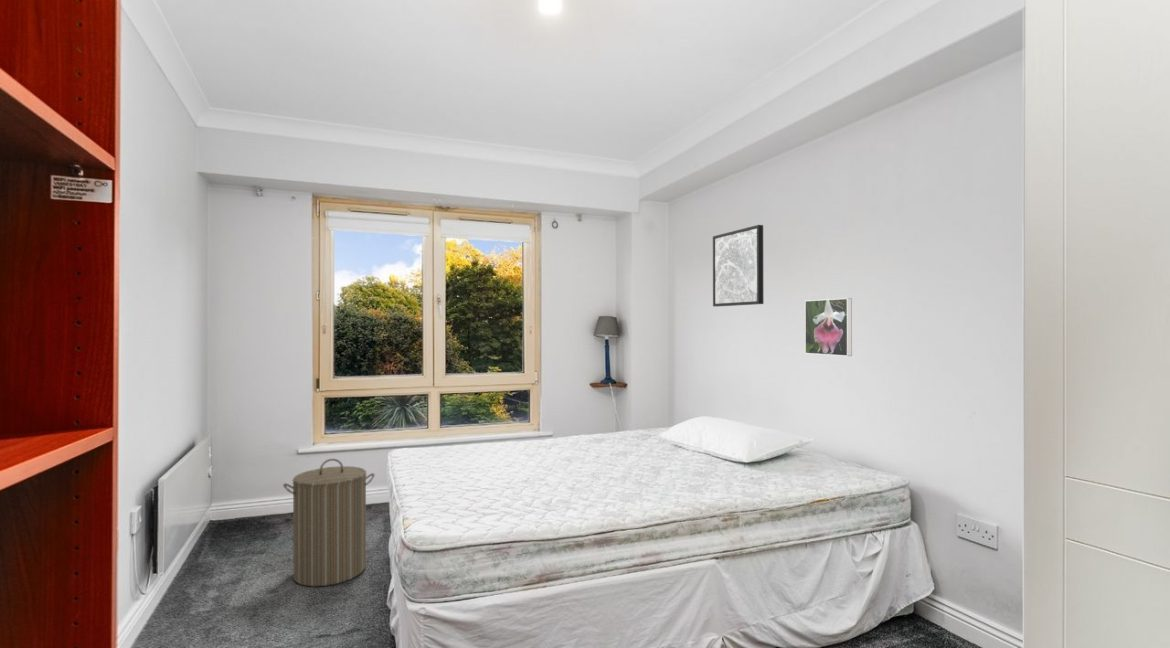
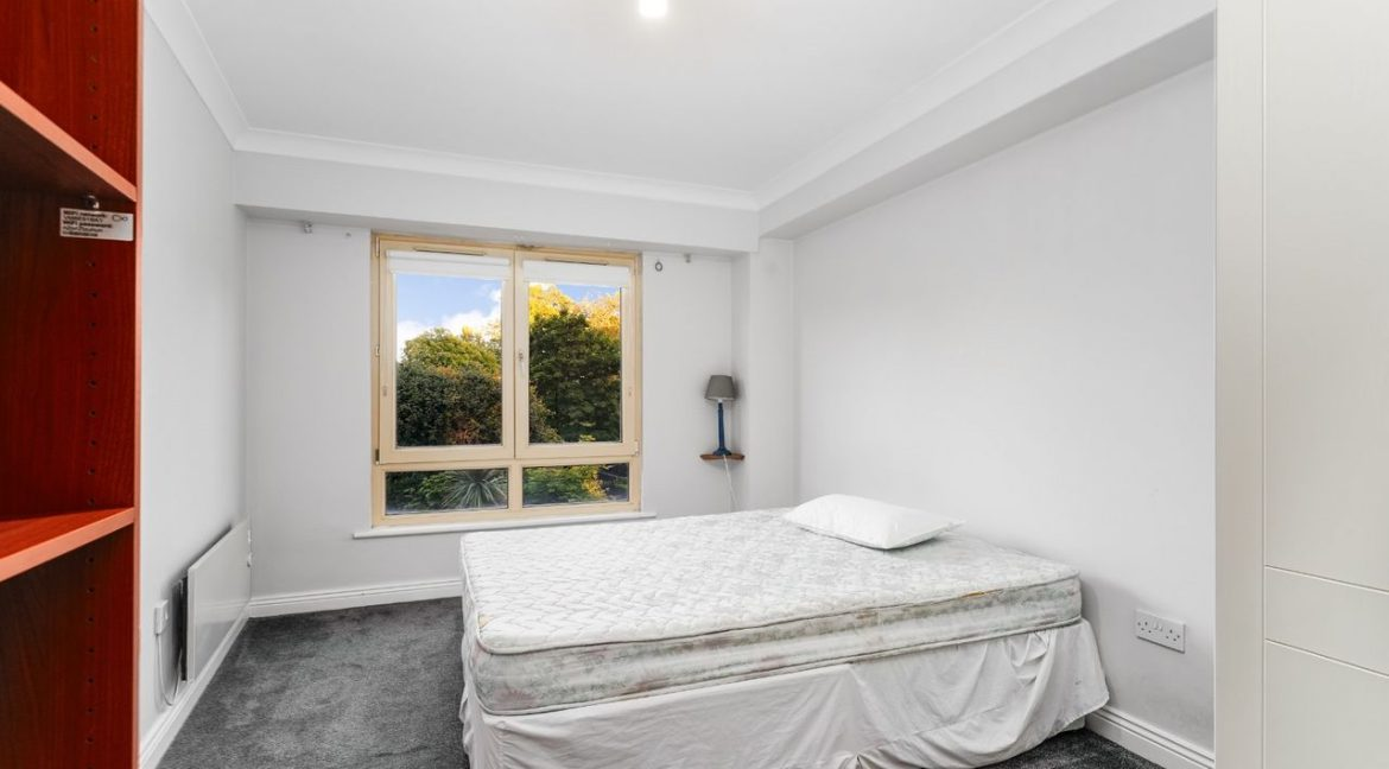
- laundry hamper (330, 515)
- wall art (736, 268)
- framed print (827, 327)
